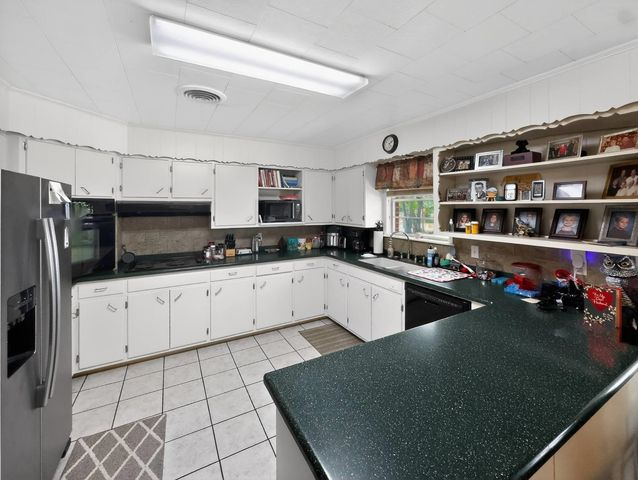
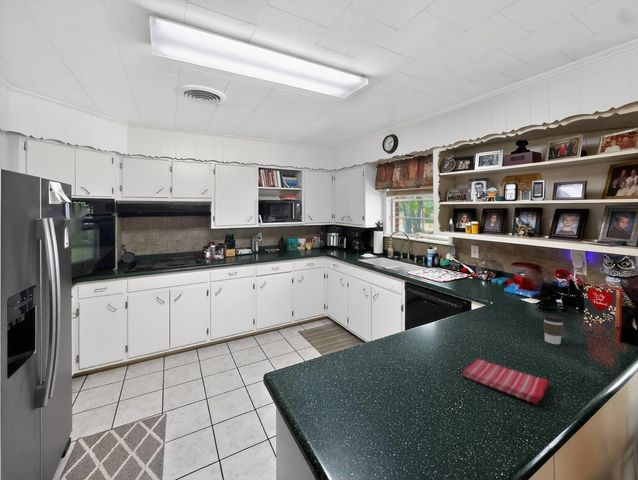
+ dish towel (504, 377)
+ coffee cup (553, 329)
